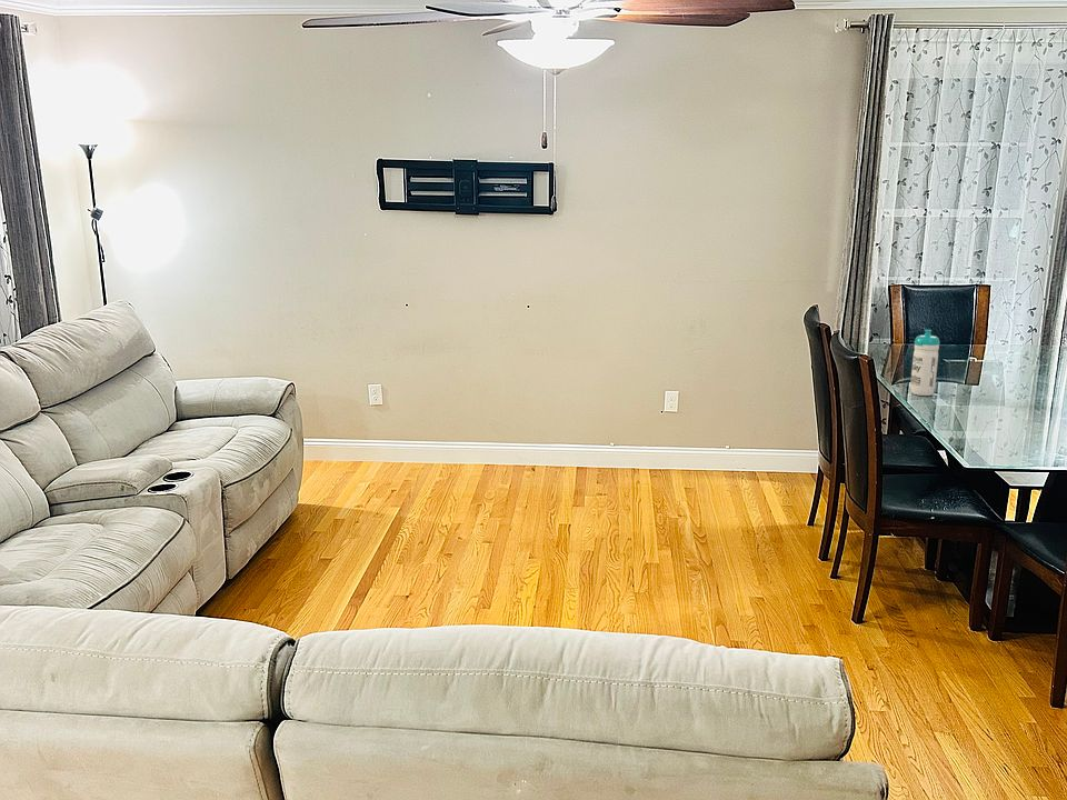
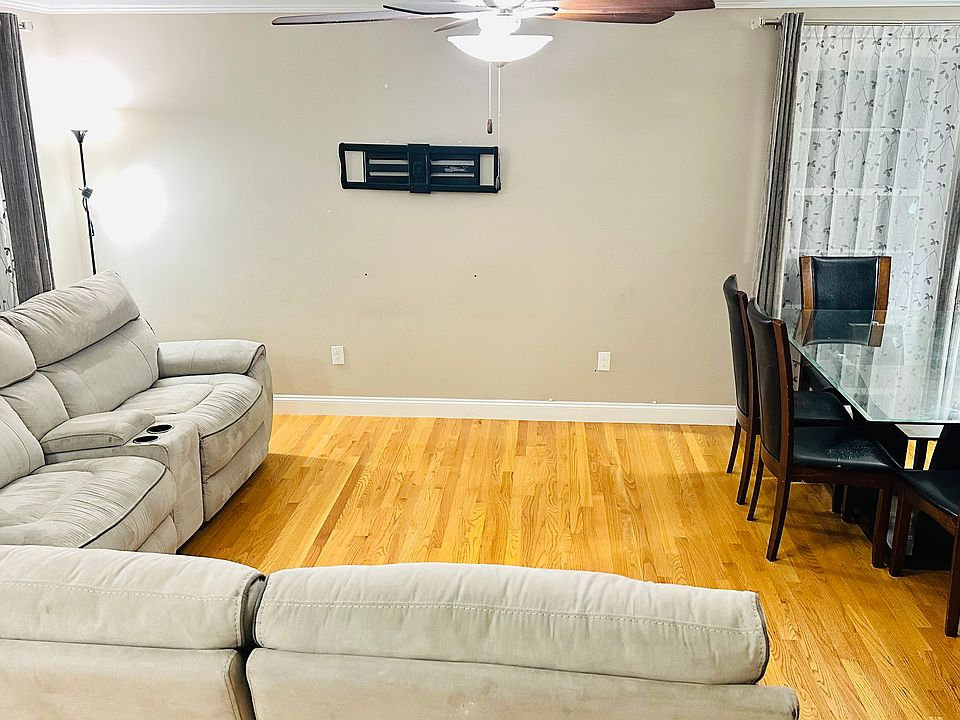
- water bottle (925, 361)
